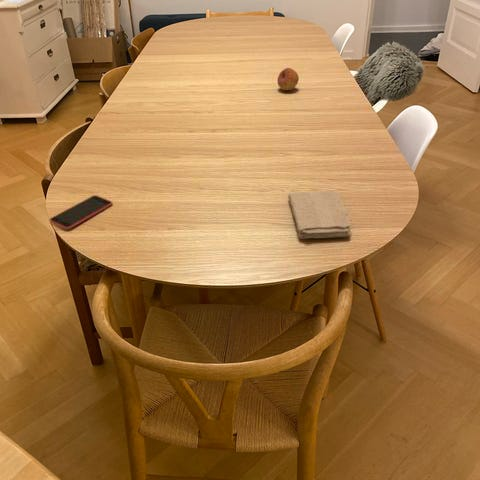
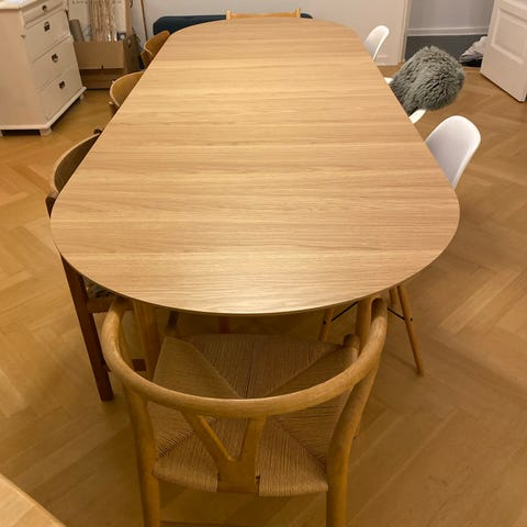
- smartphone (82, 211)
- fruit (288, 79)
- washcloth (318, 212)
